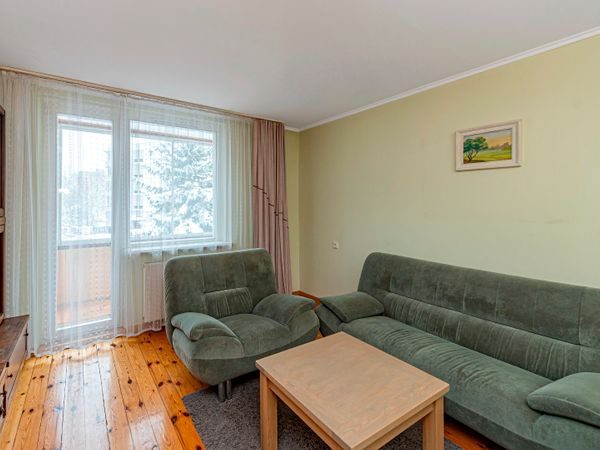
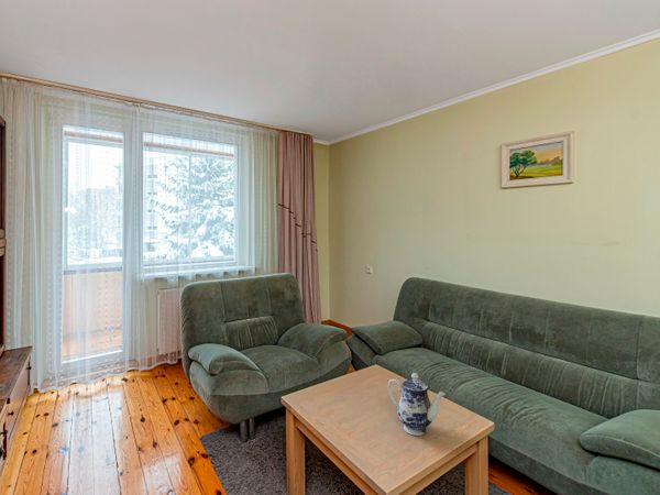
+ teapot (415, 400)
